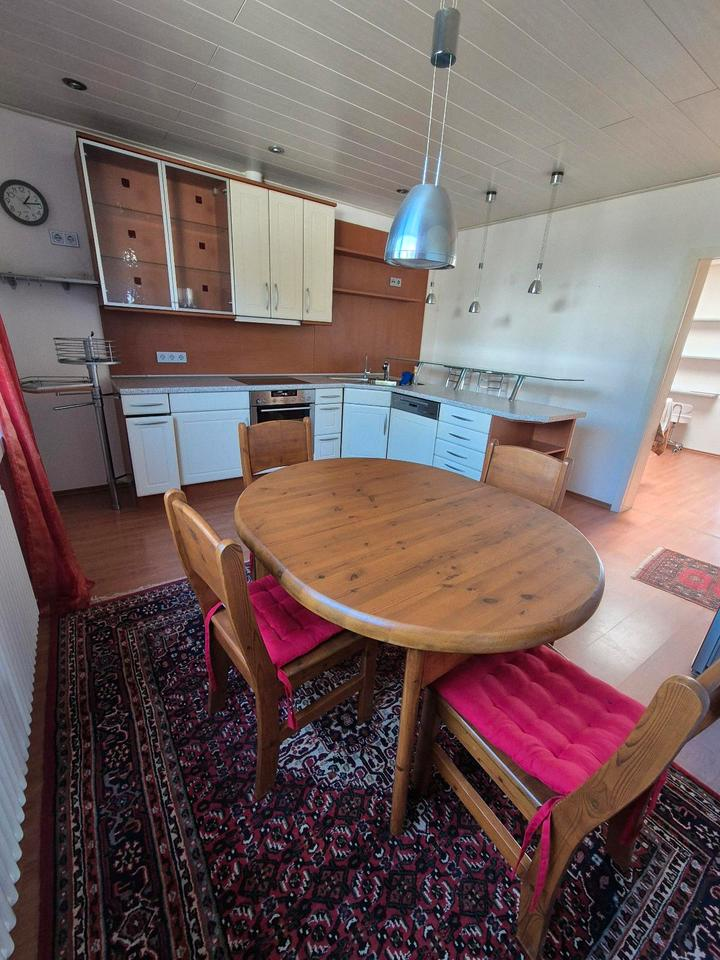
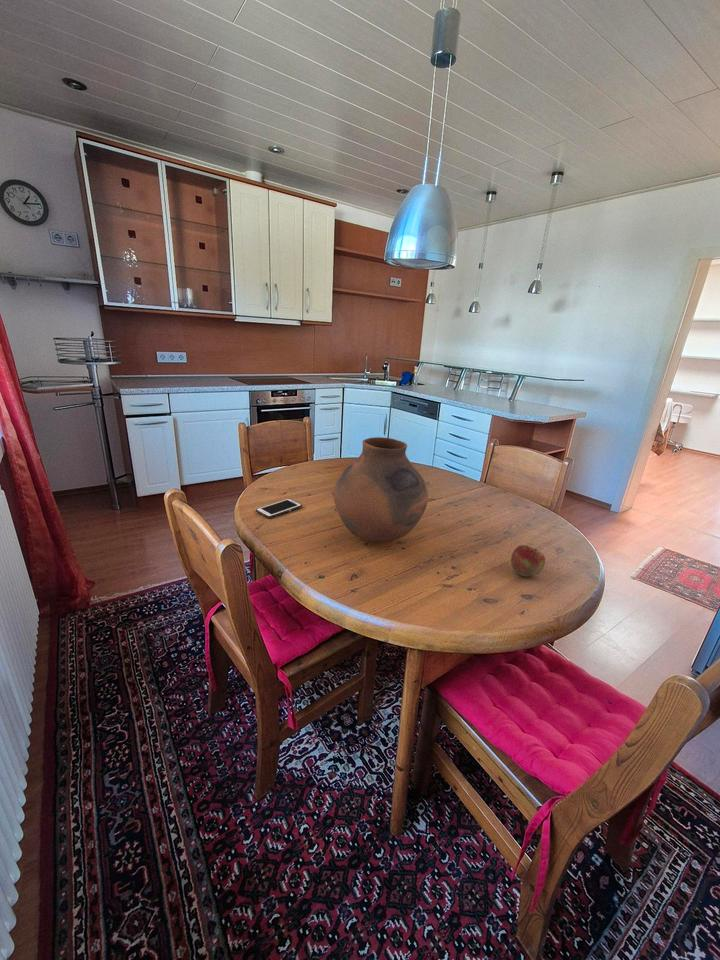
+ cell phone (279, 508)
+ fruit (527, 560)
+ vase (380, 491)
